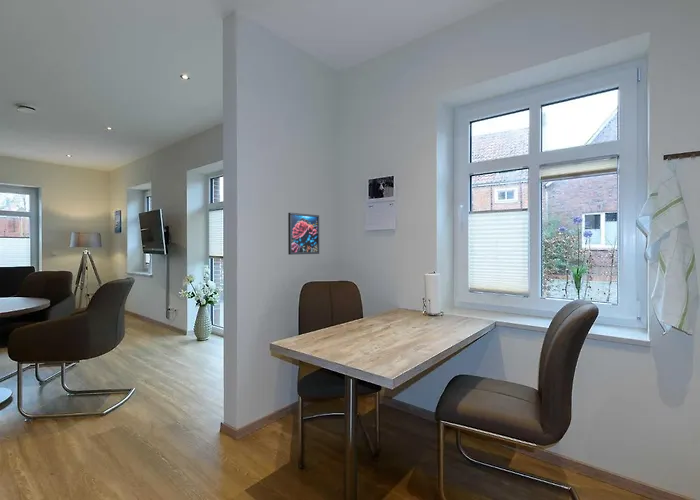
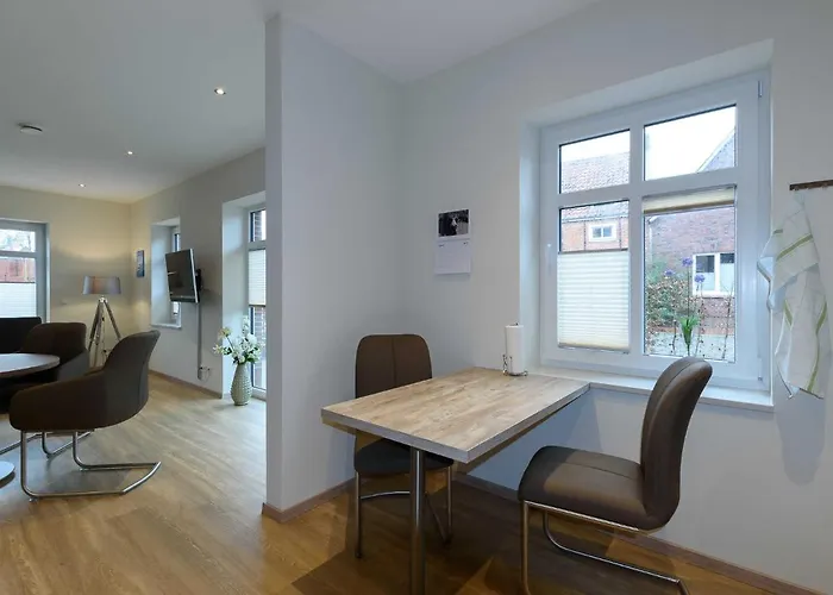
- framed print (304, 234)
